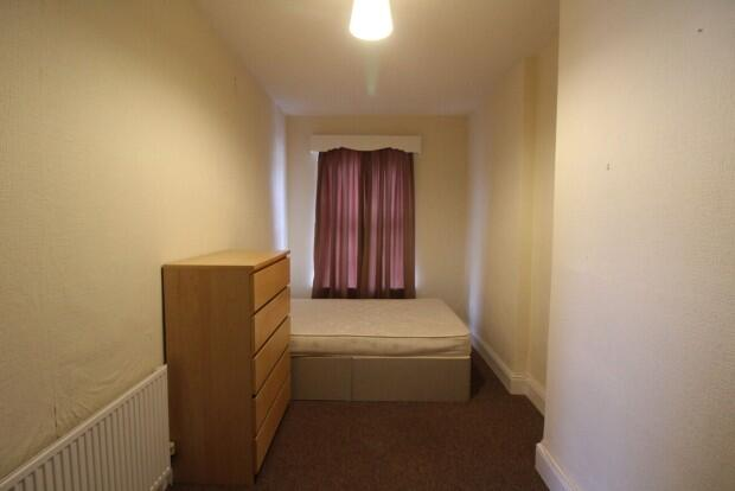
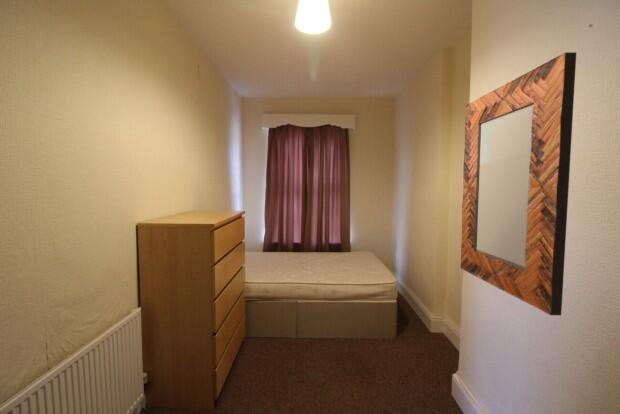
+ home mirror (503, 188)
